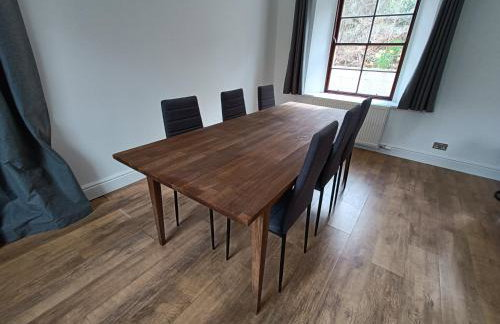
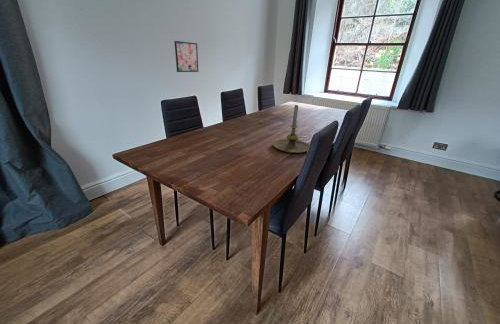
+ candle holder (293, 126)
+ wall art (187, 57)
